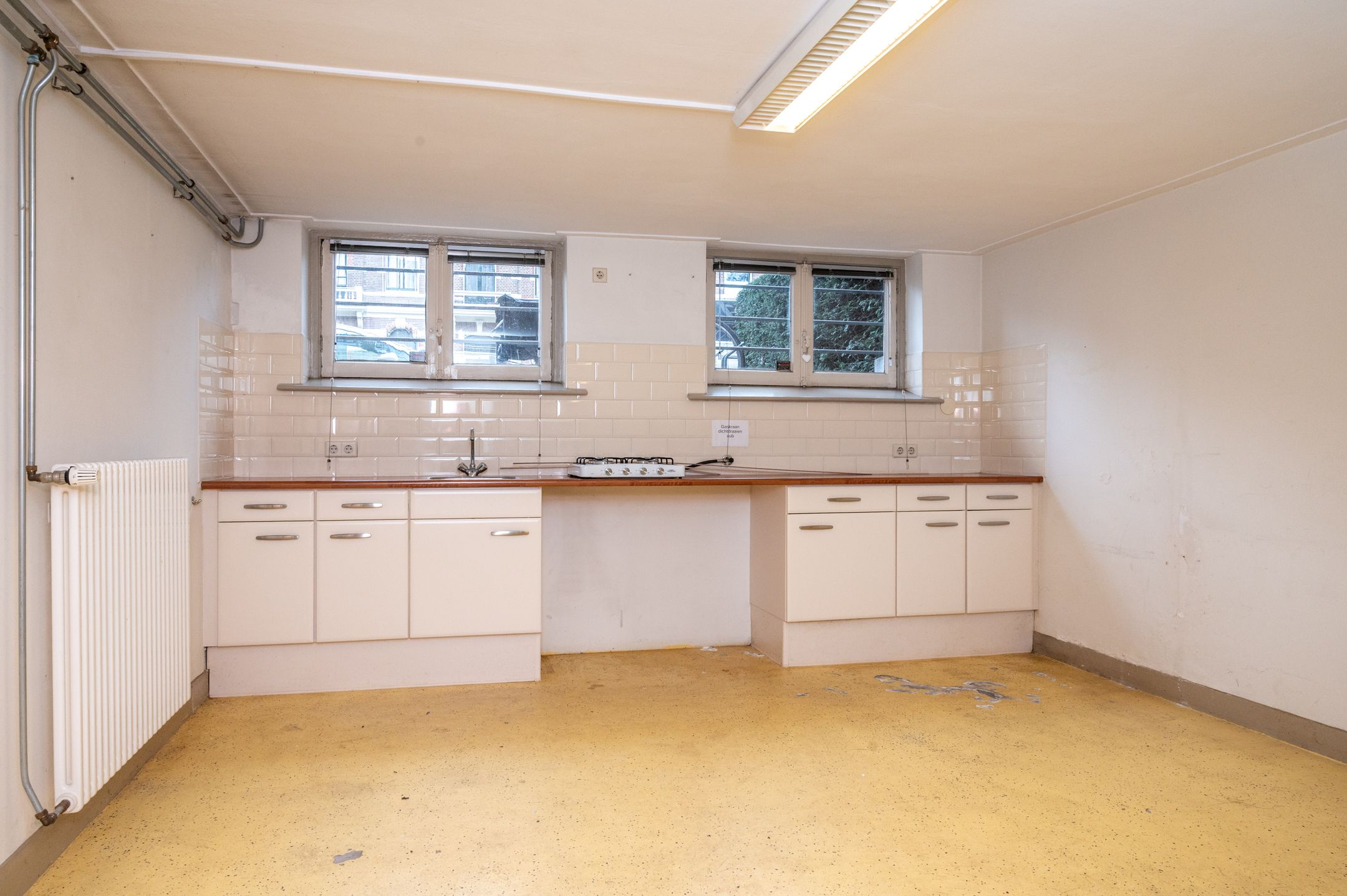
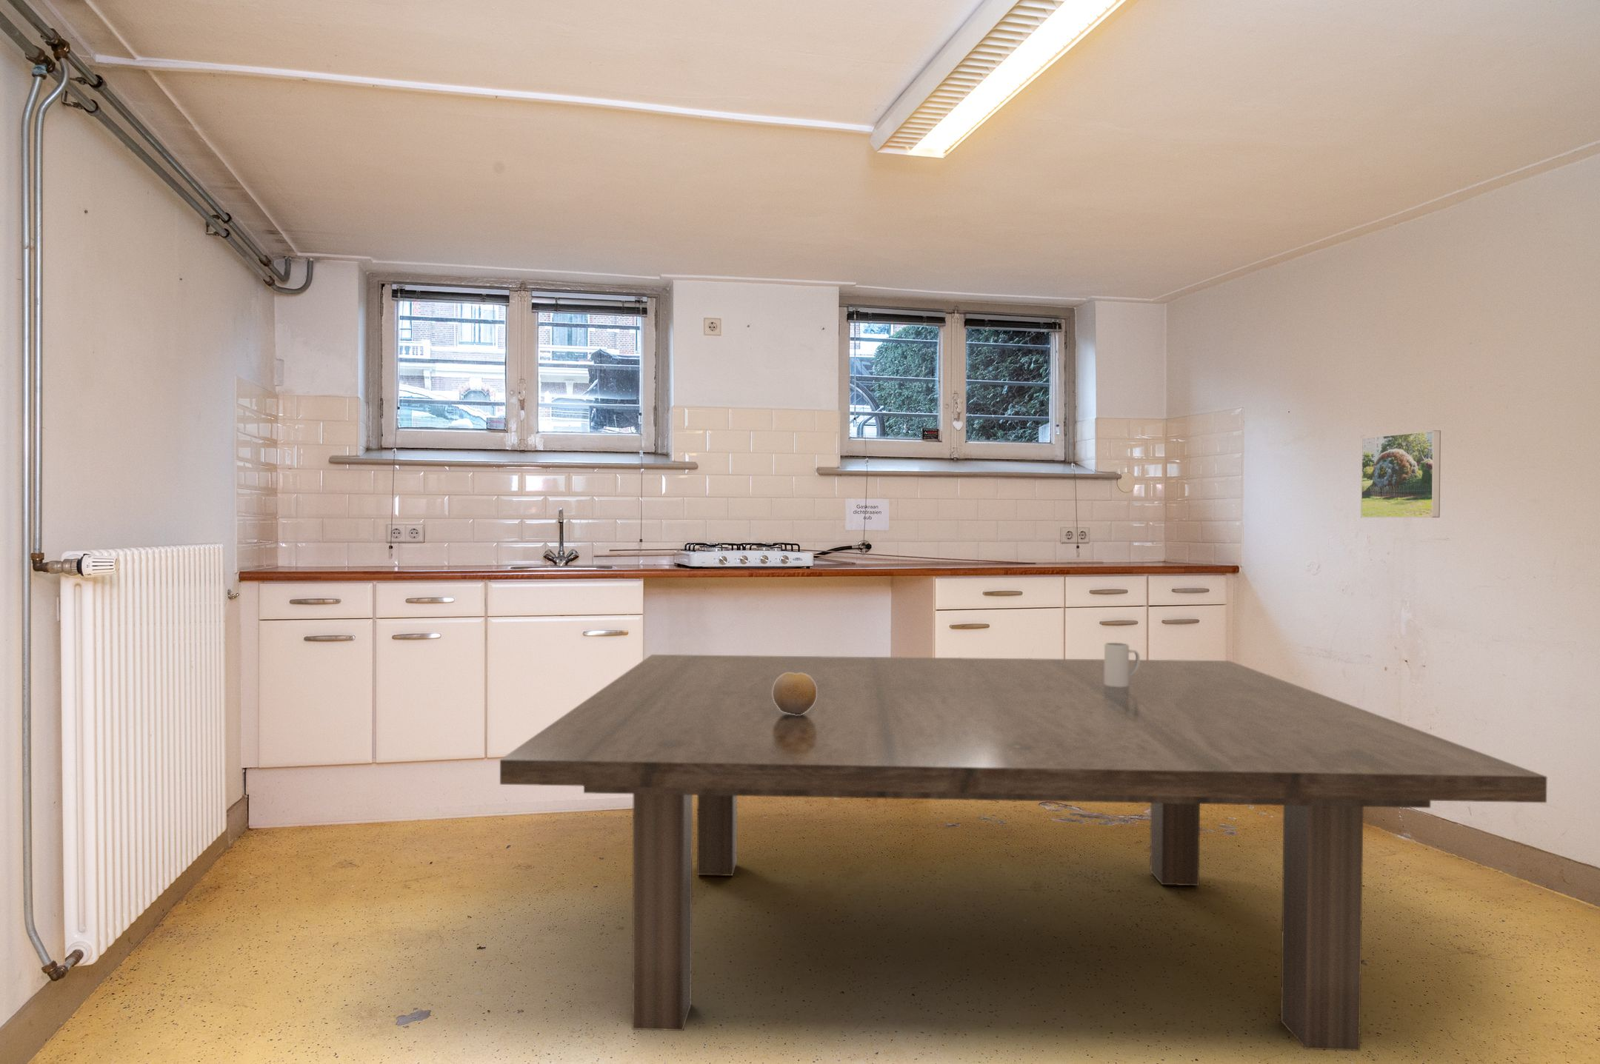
+ dining table (961, 799)
+ fruit (795, 692)
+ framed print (1398, 475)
+ mug (1121, 664)
